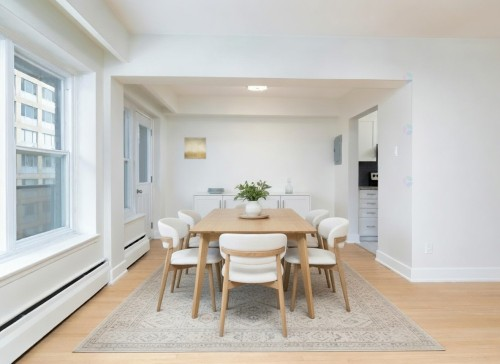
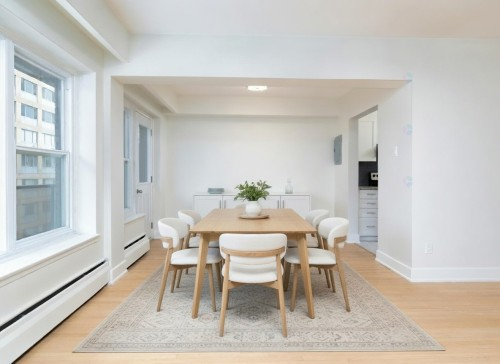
- wall art (195, 148)
